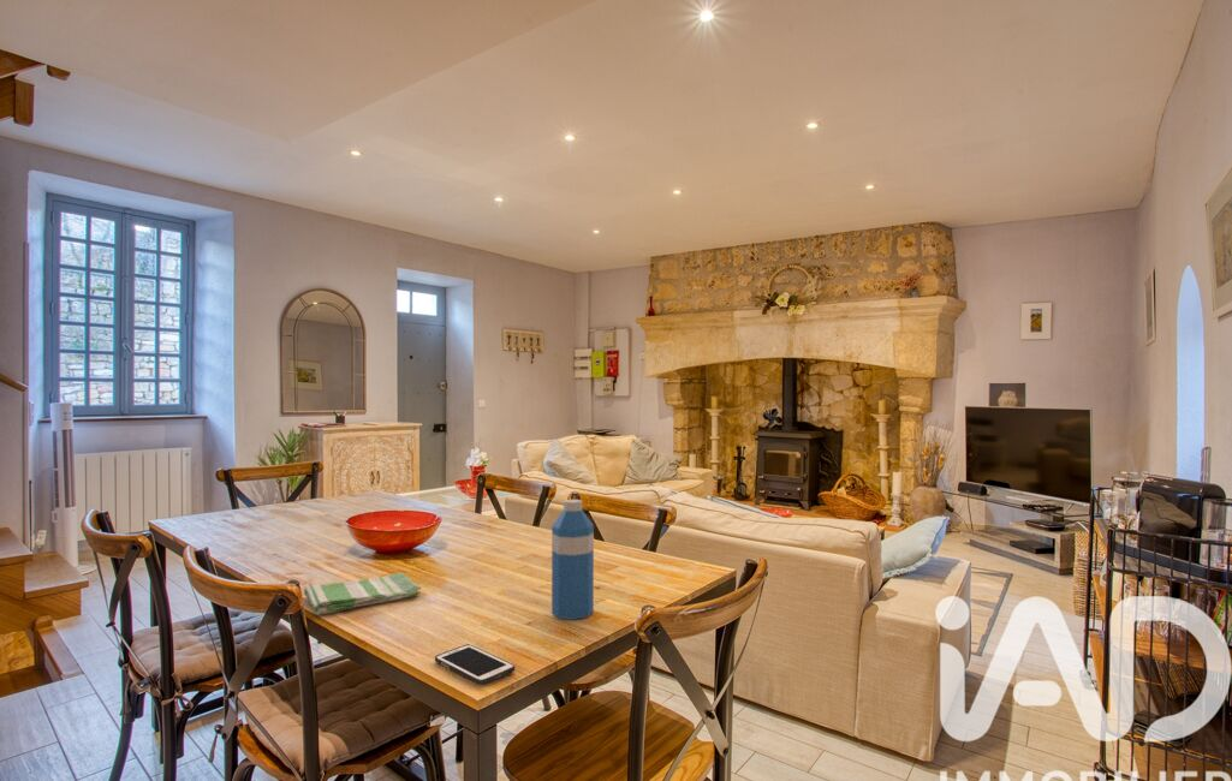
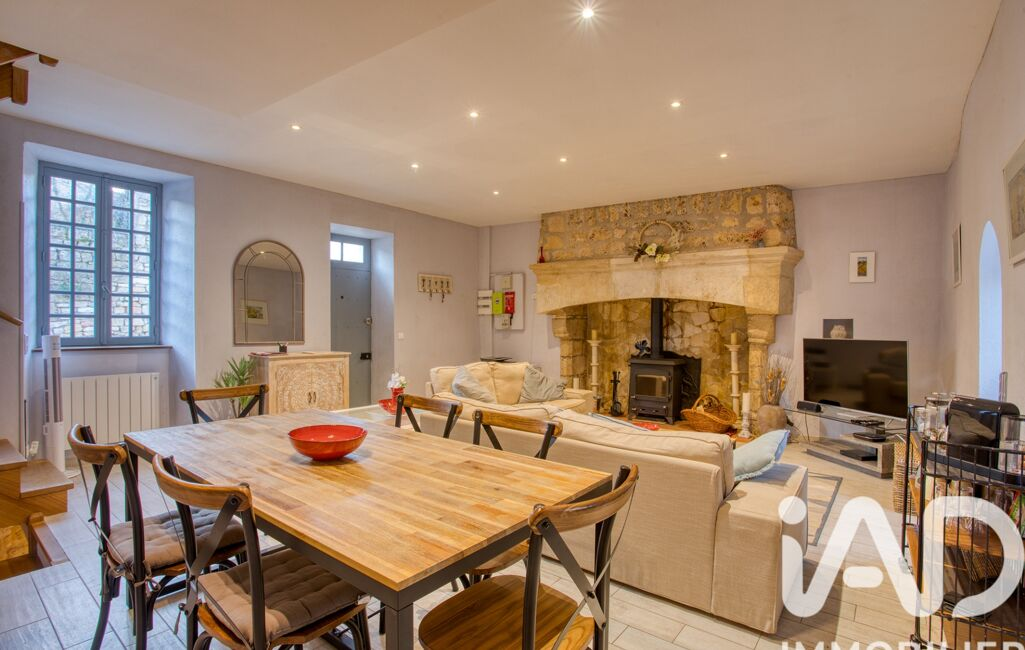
- dish towel (362, 590)
- cell phone (474, 663)
- water bottle (572, 556)
